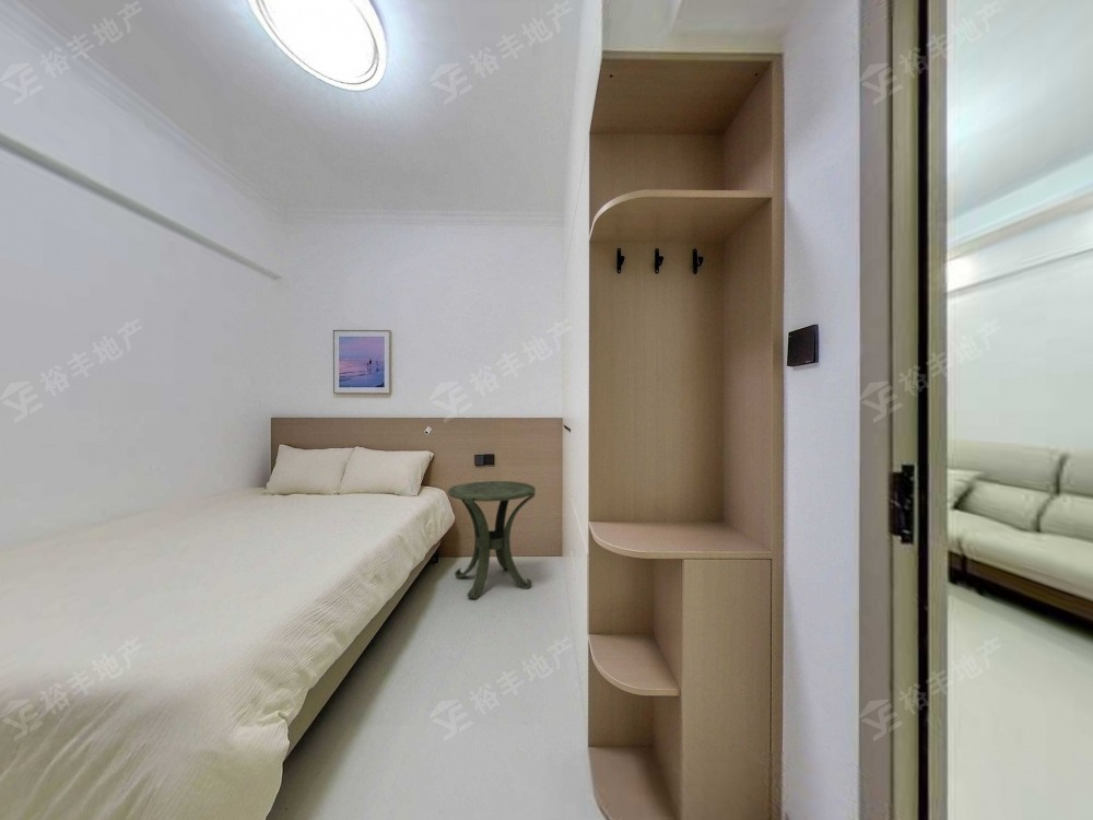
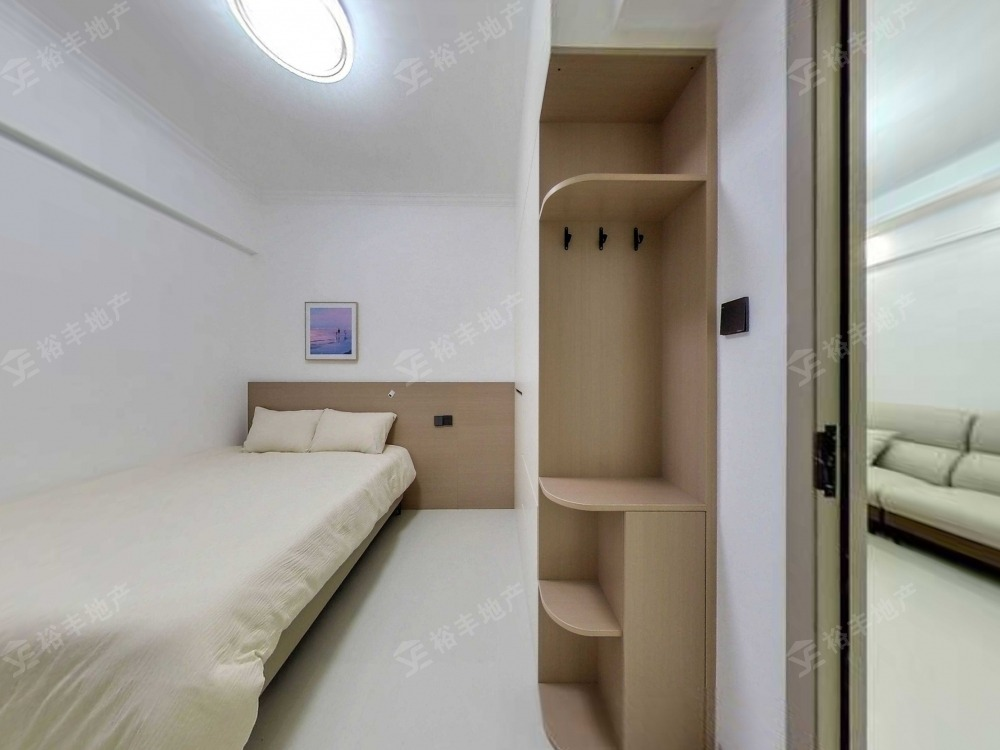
- side table (492, 535)
